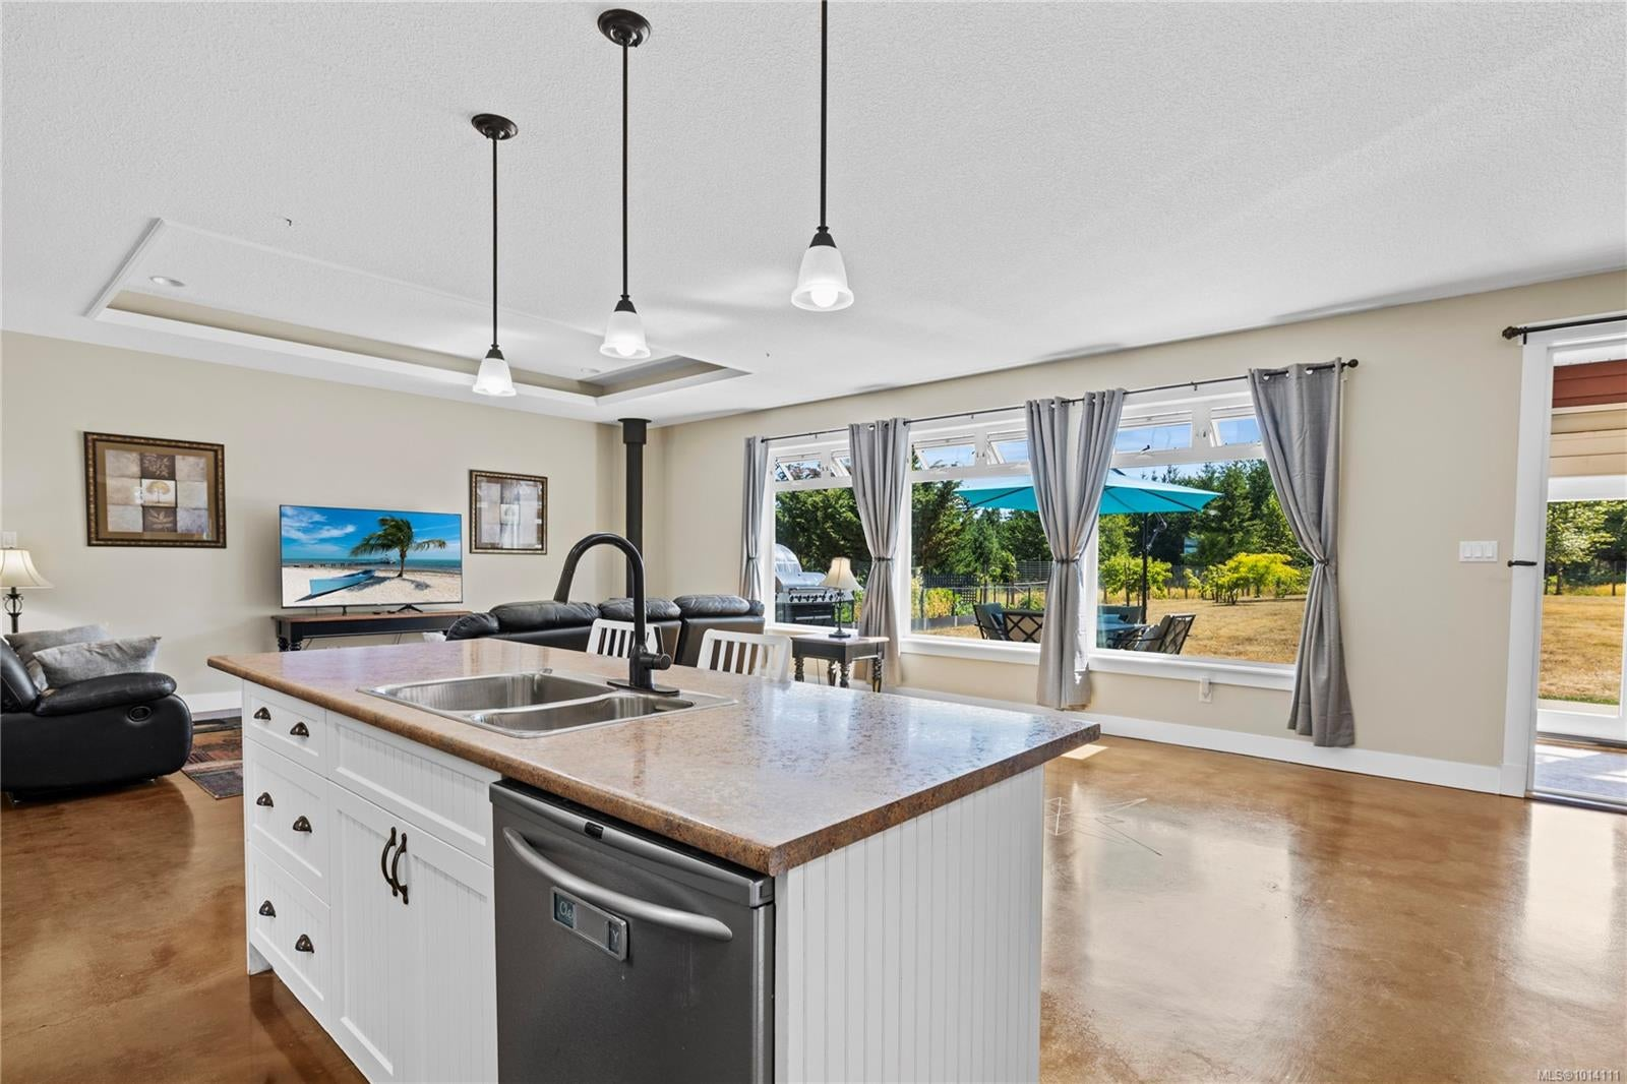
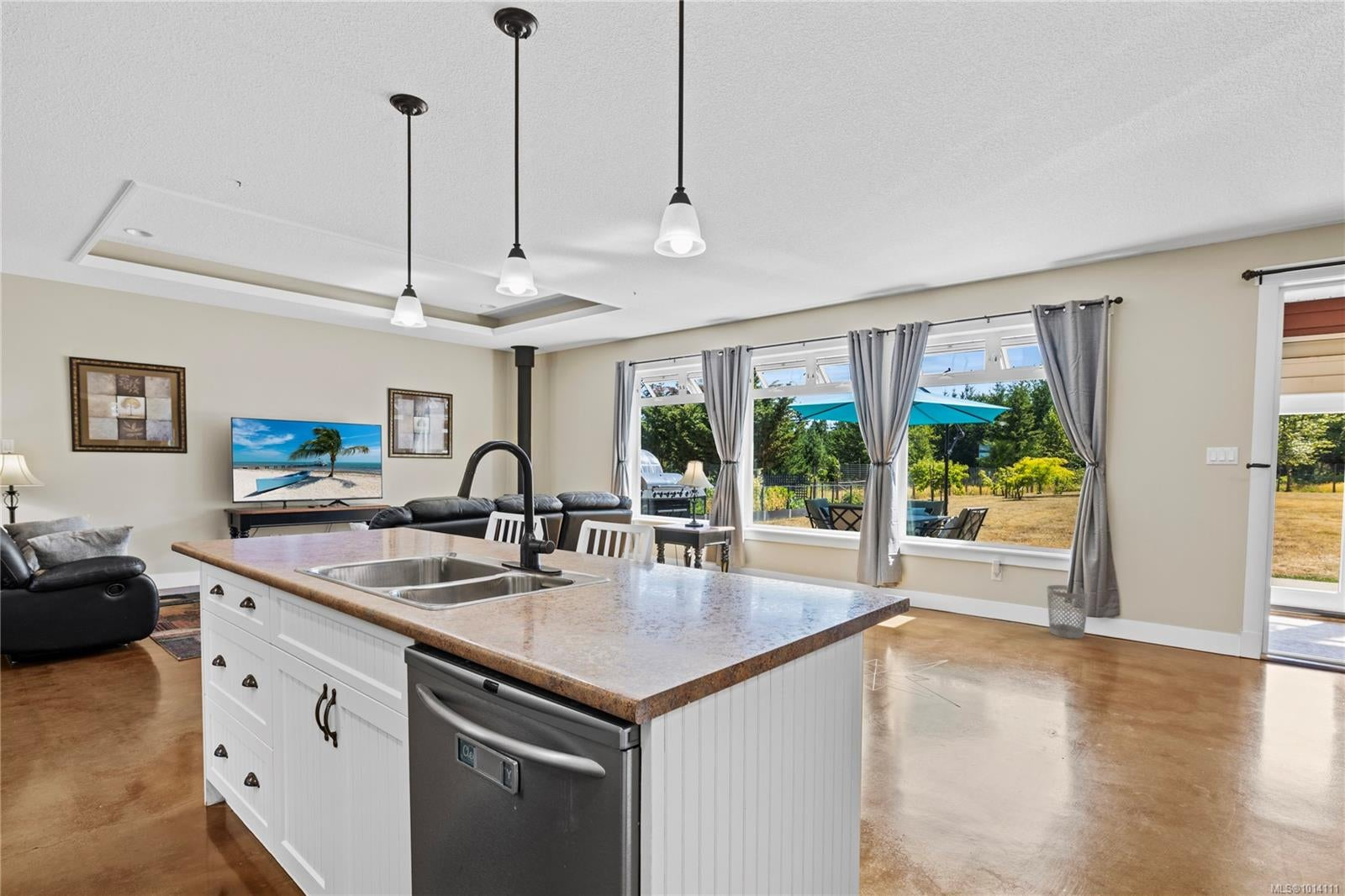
+ wastebasket (1067, 611)
